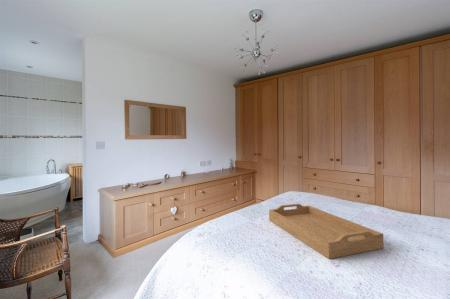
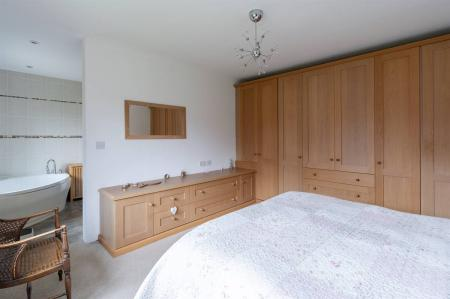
- serving tray (316, 223)
